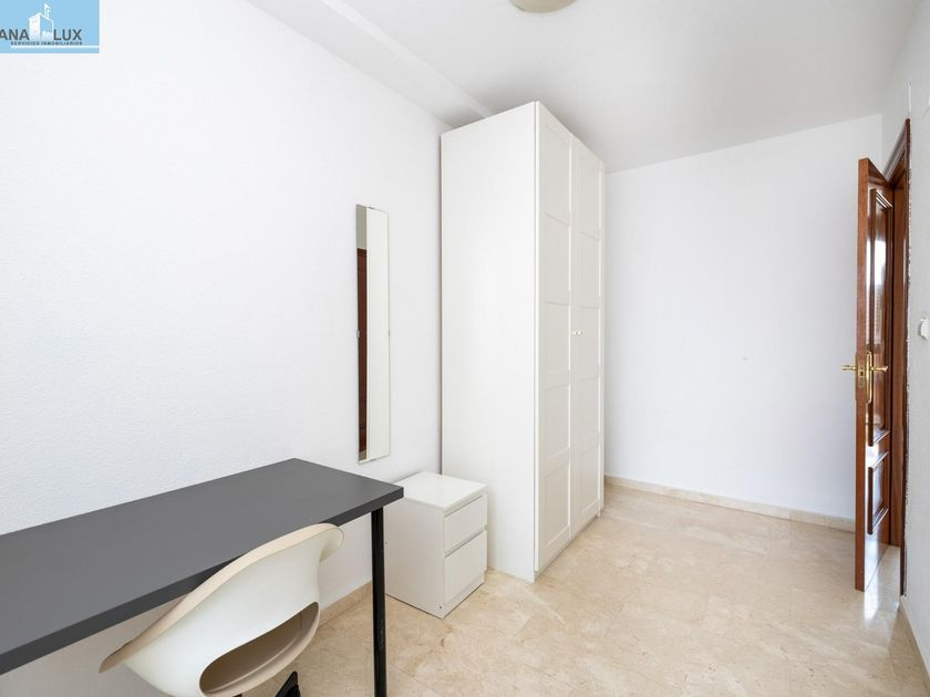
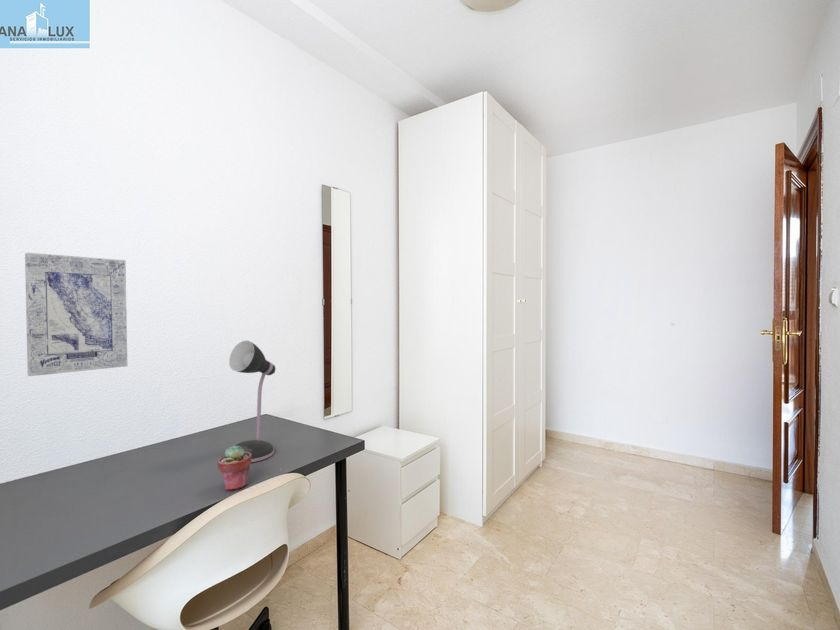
+ wall art (79, 313)
+ desk lamp (258, 396)
+ potted succulent (235, 465)
